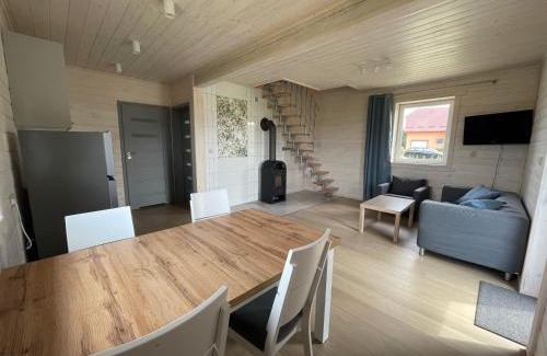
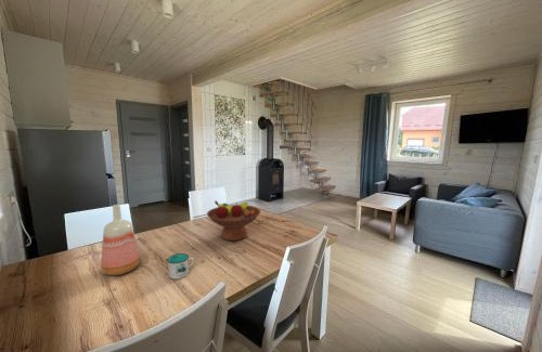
+ mug (181, 264)
+ fruit bowl (234, 219)
+ vase (118, 237)
